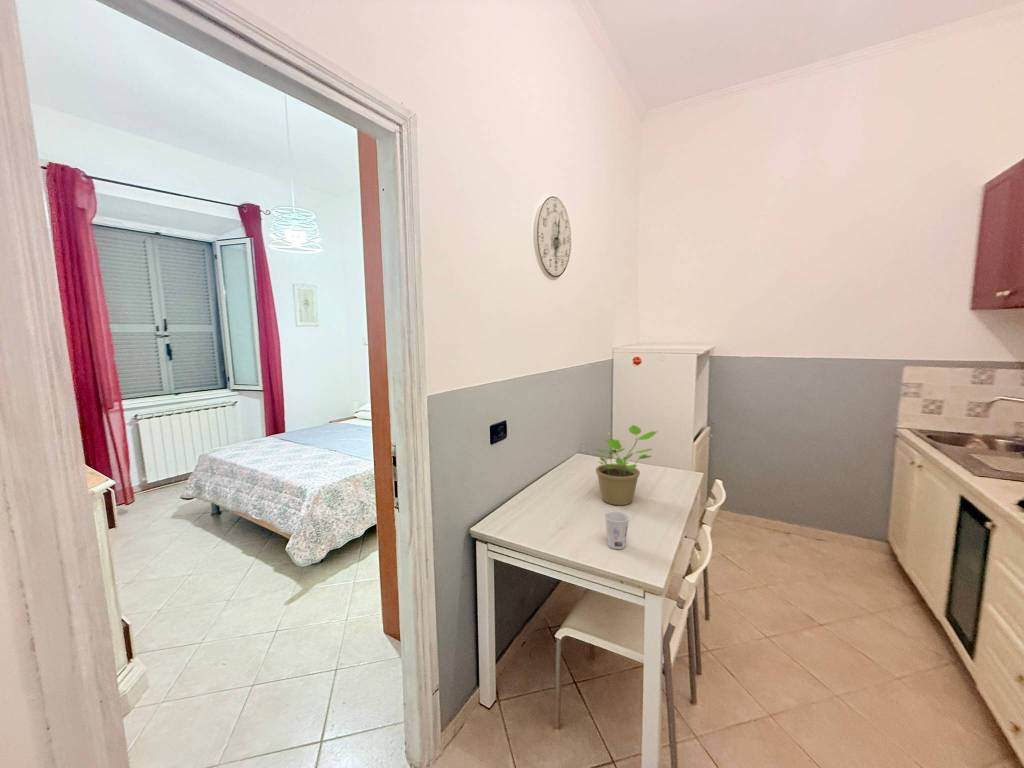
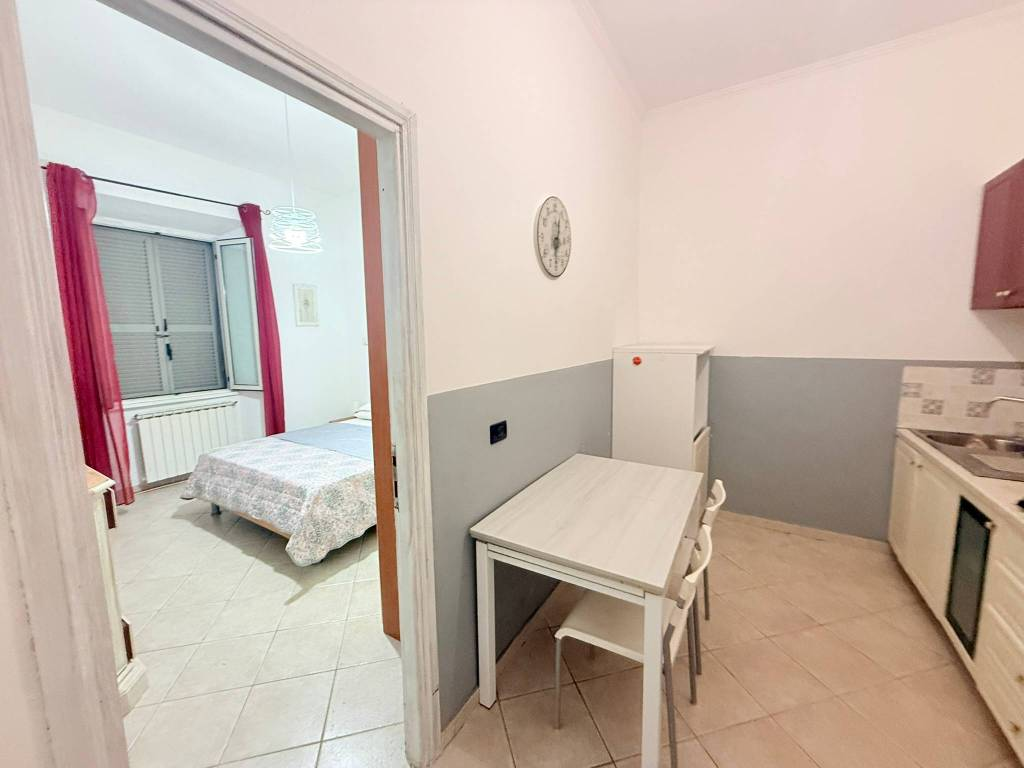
- cup (616, 530)
- potted plant (619, 465)
